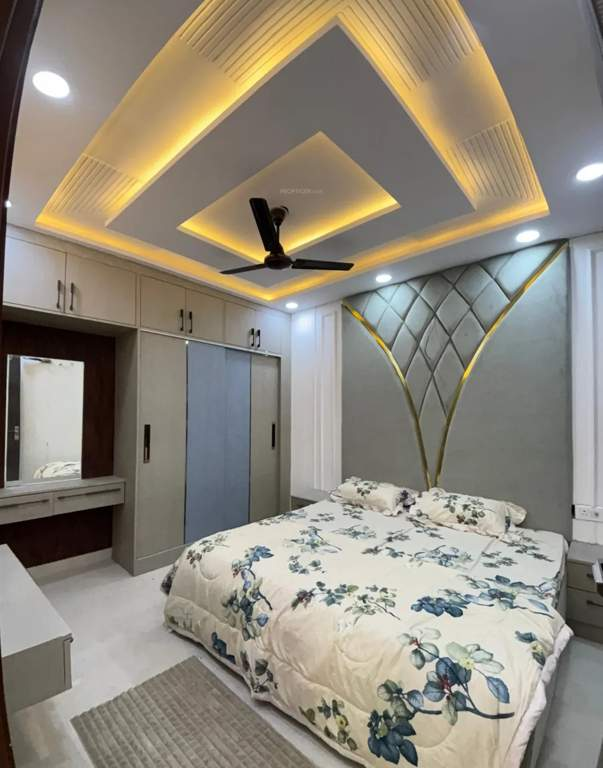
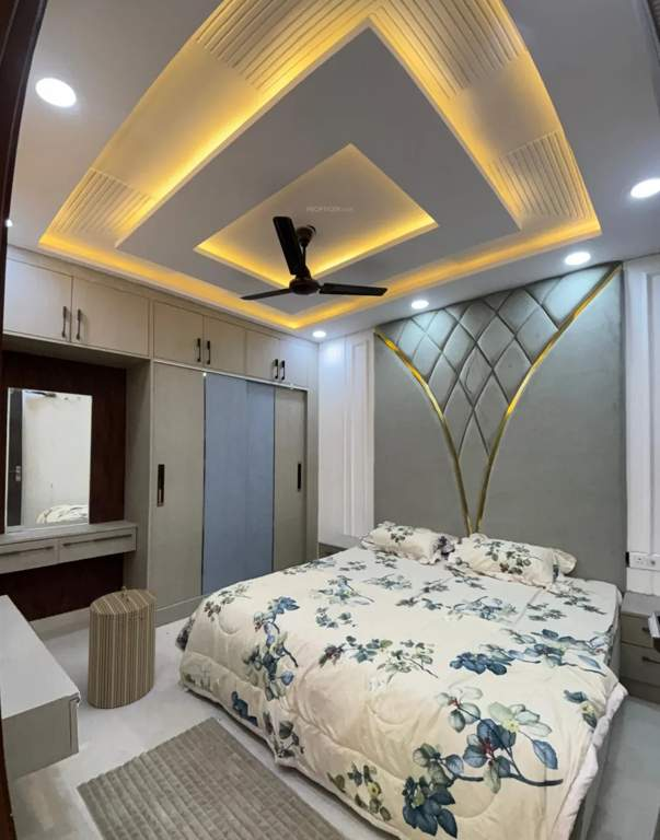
+ laundry hamper (123, 638)
